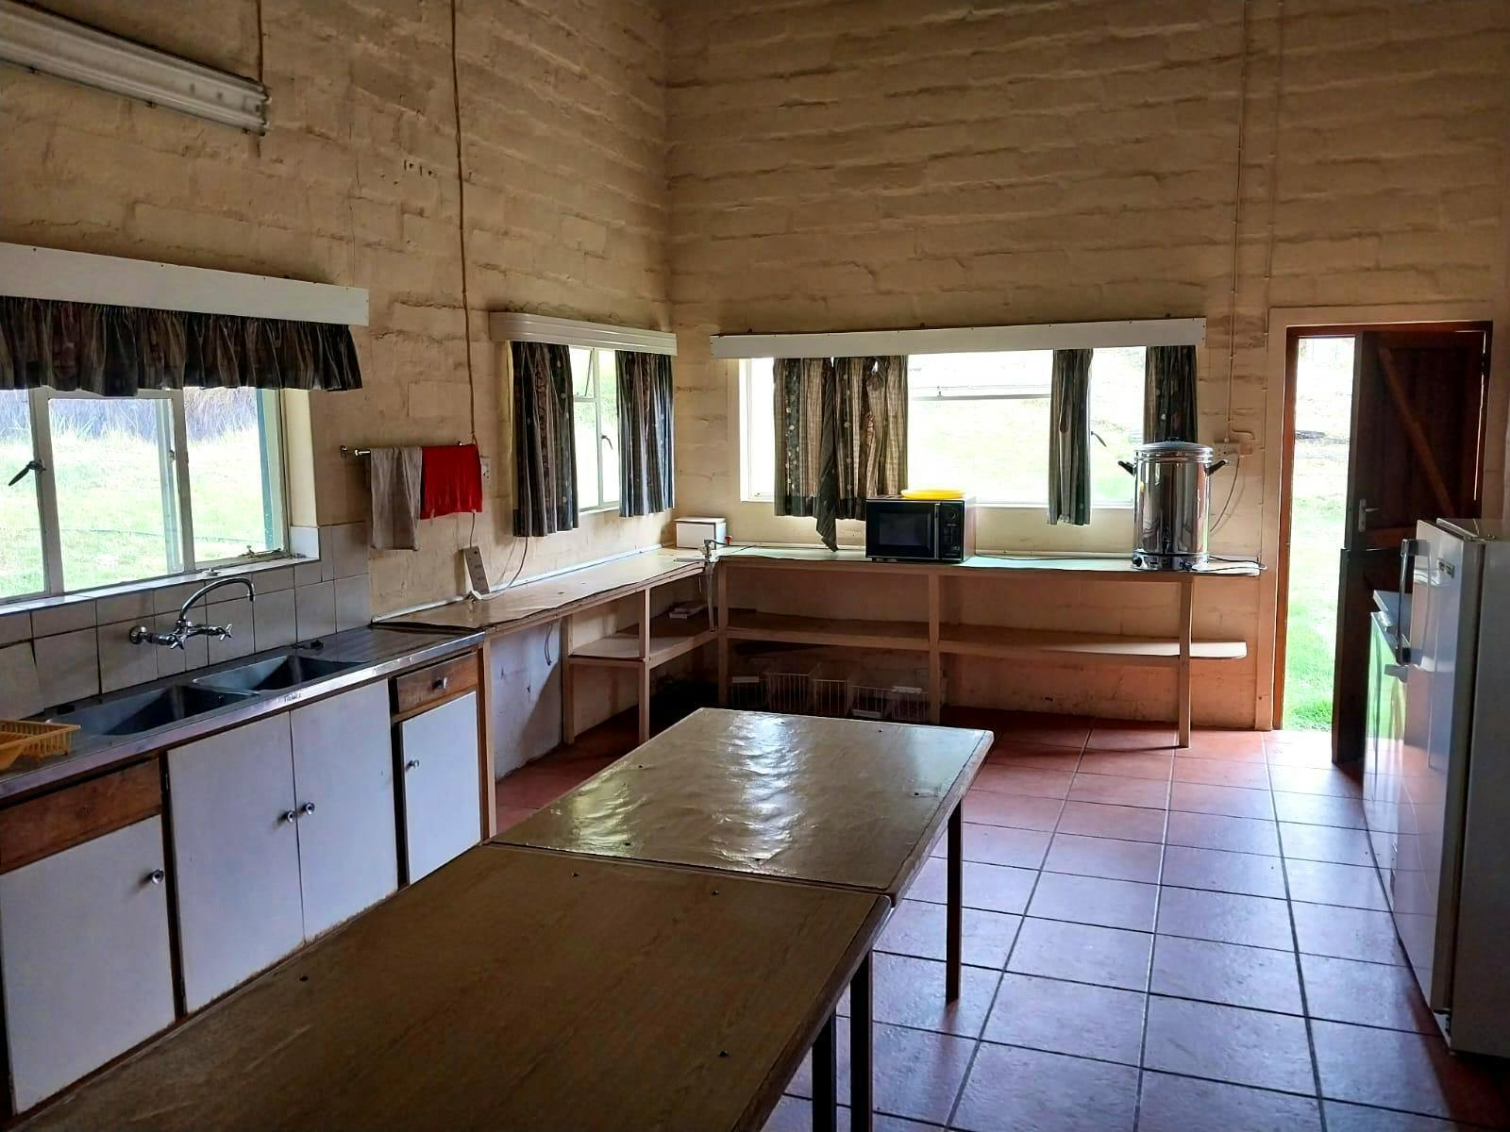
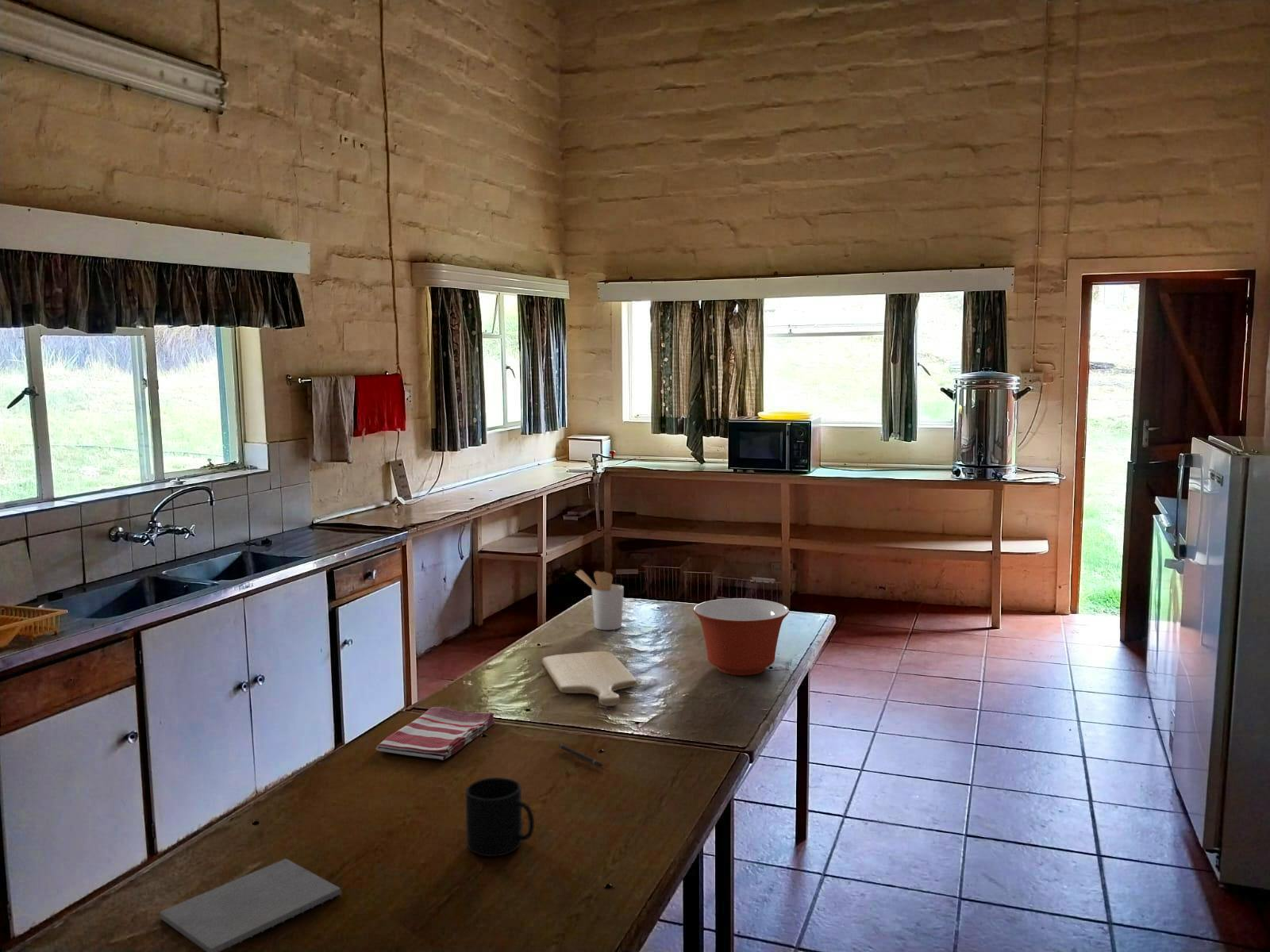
+ pen (581, 755)
+ utensil holder (598, 597)
+ mixing bowl (741, 639)
+ mug (500, 819)
+ chopping board (592, 677)
+ notepad (252, 902)
+ dish towel (437, 731)
